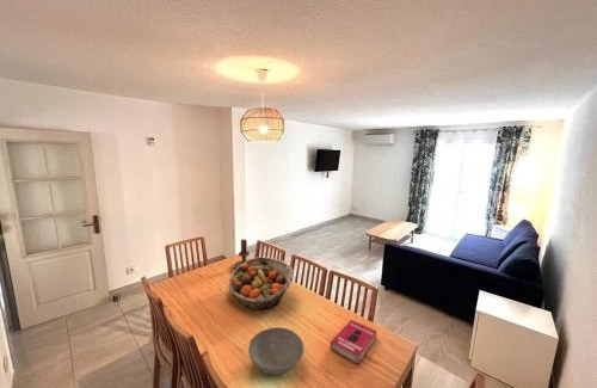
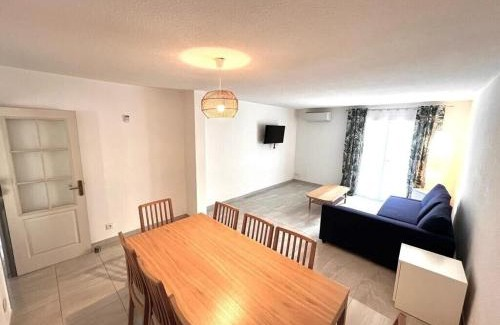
- bowl (276, 353)
- fruit basket (260, 281)
- candle holder (241, 253)
- book (353, 339)
